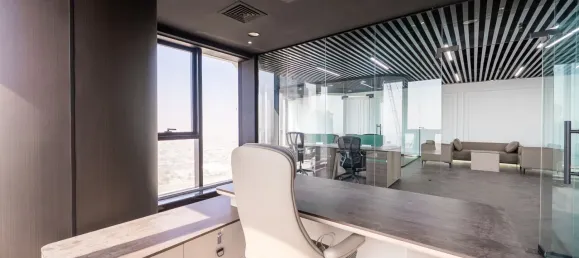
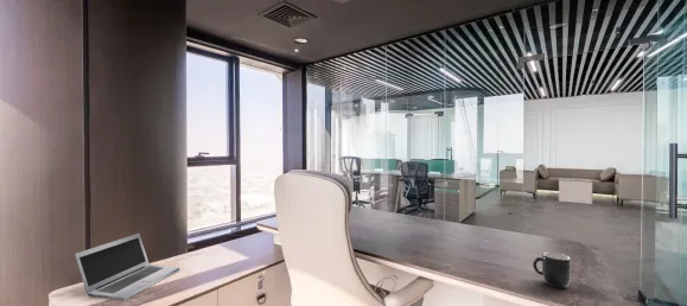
+ mug (551, 268)
+ laptop (132, 262)
